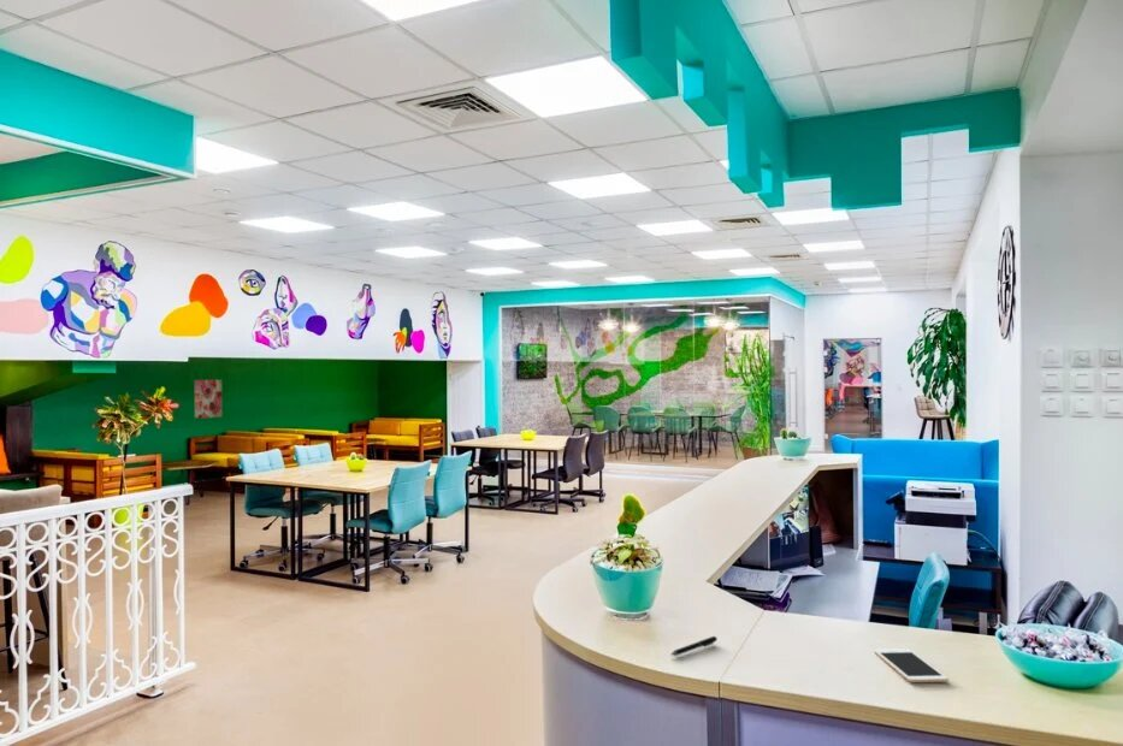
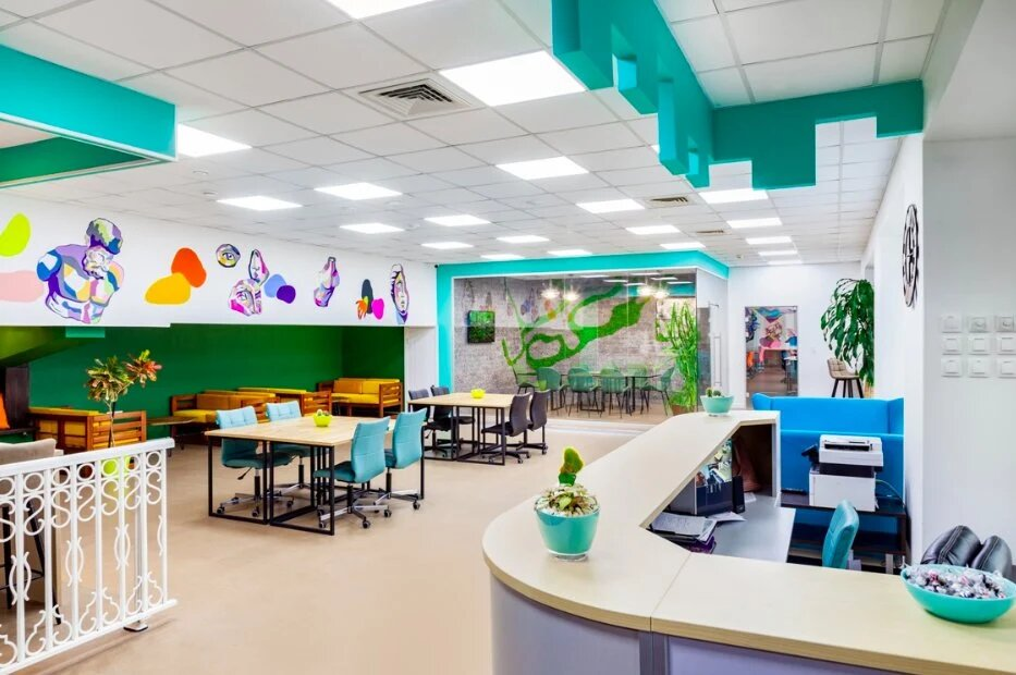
- wall art (208, 398)
- pen (693, 646)
- cell phone (909, 664)
